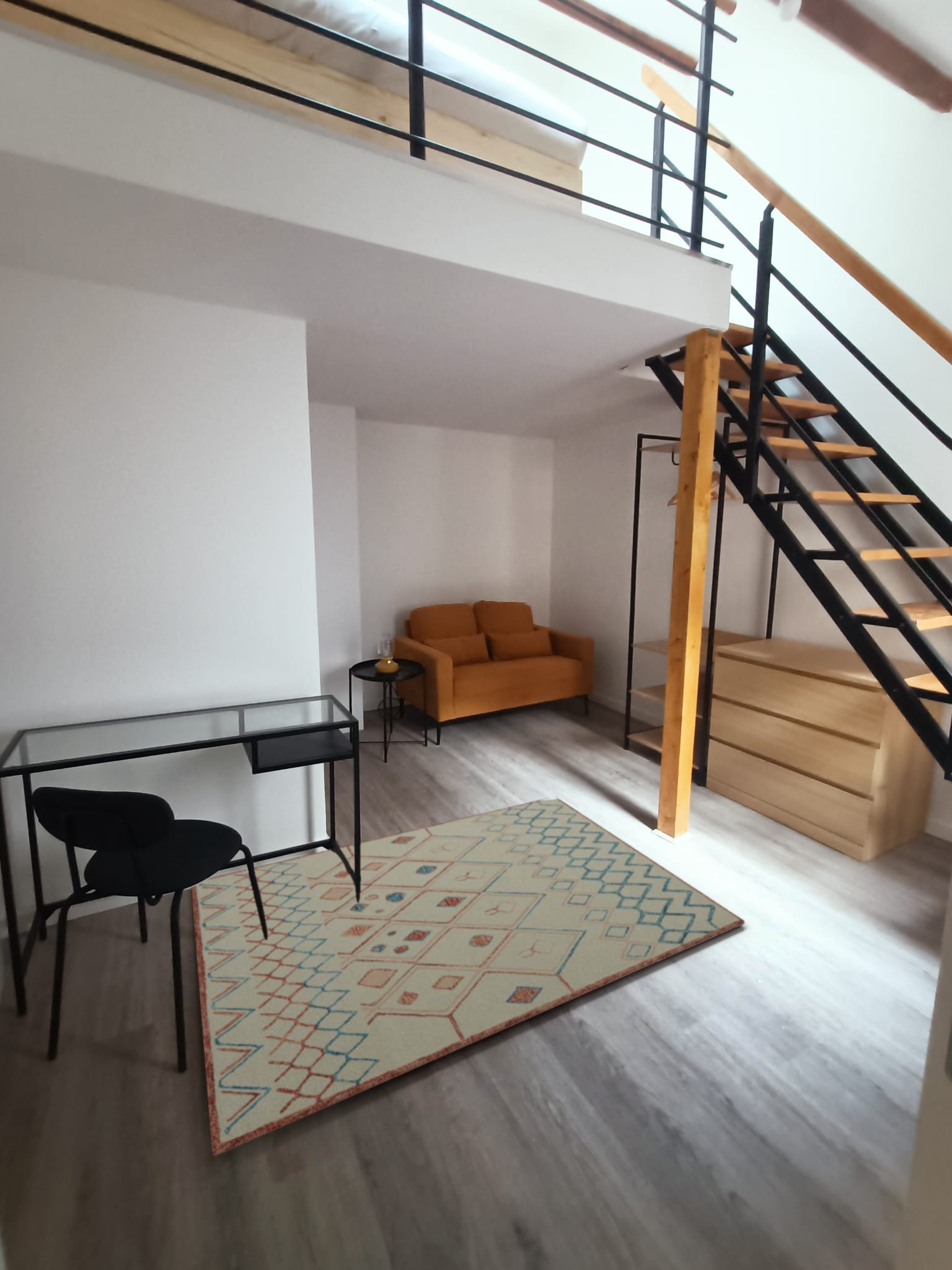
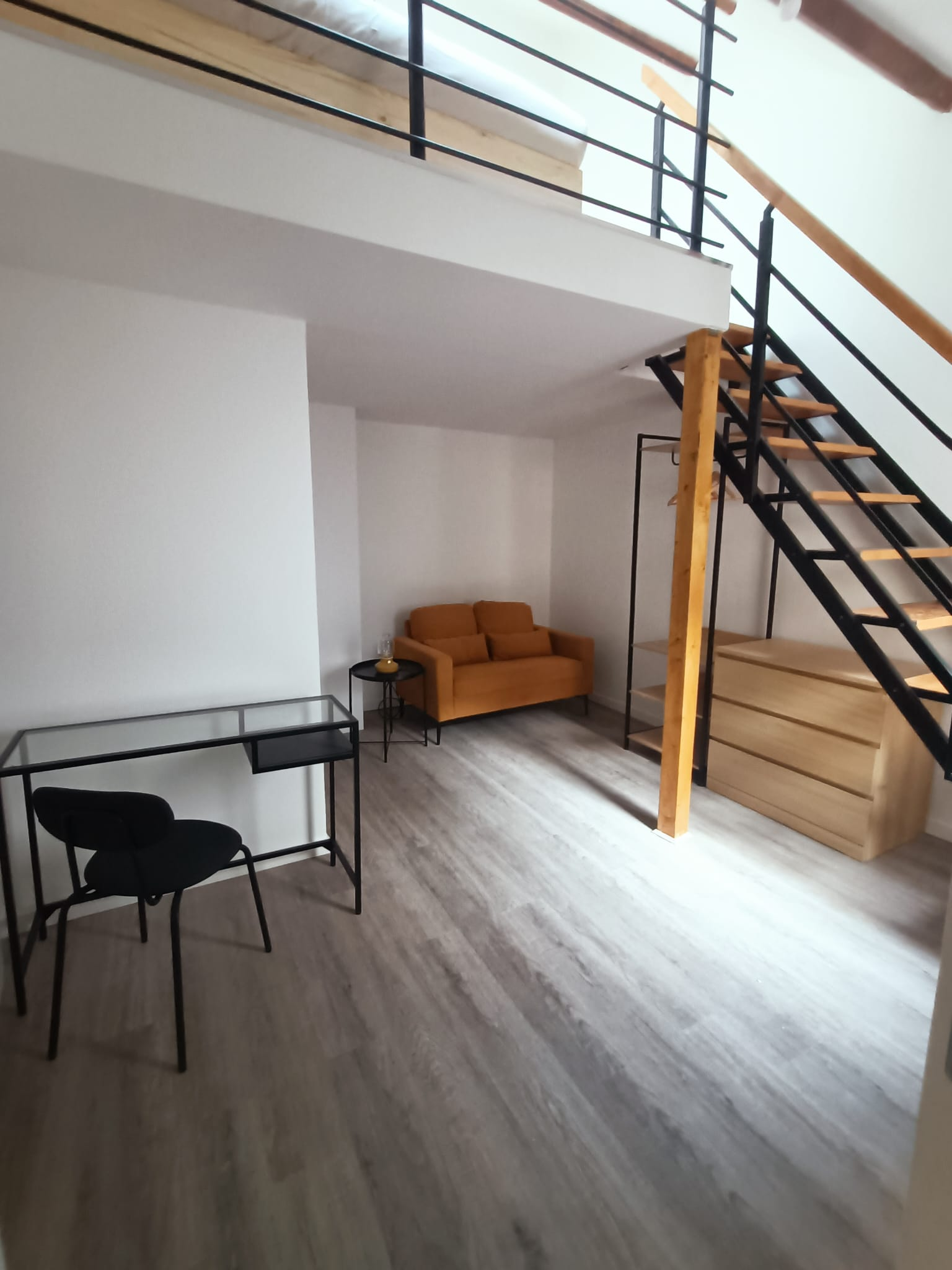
- rug (455, 902)
